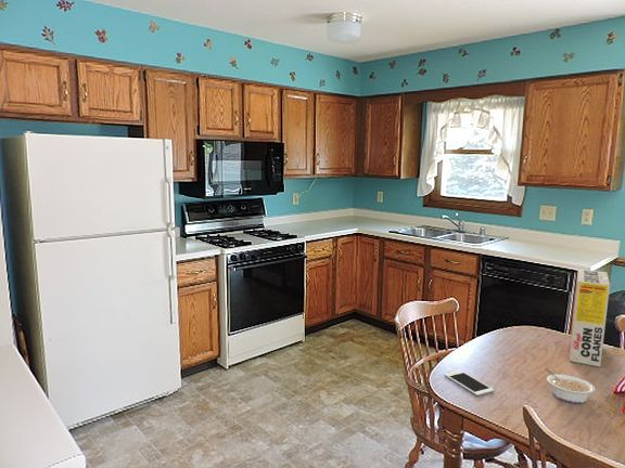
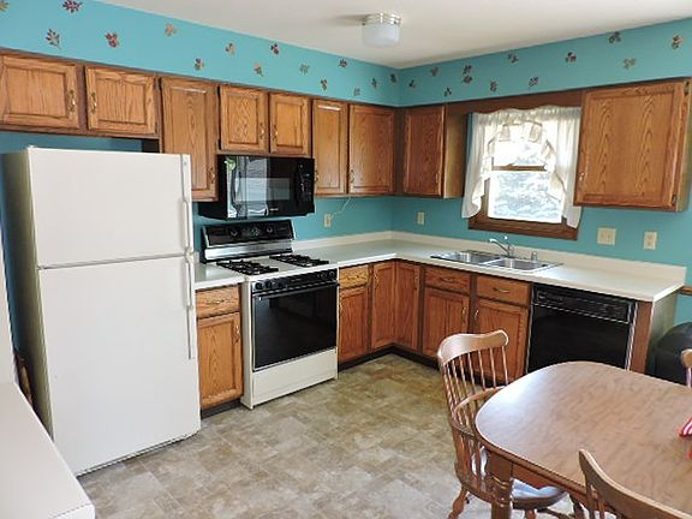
- legume (567, 388)
- cereal box (588, 314)
- cell phone (468, 381)
